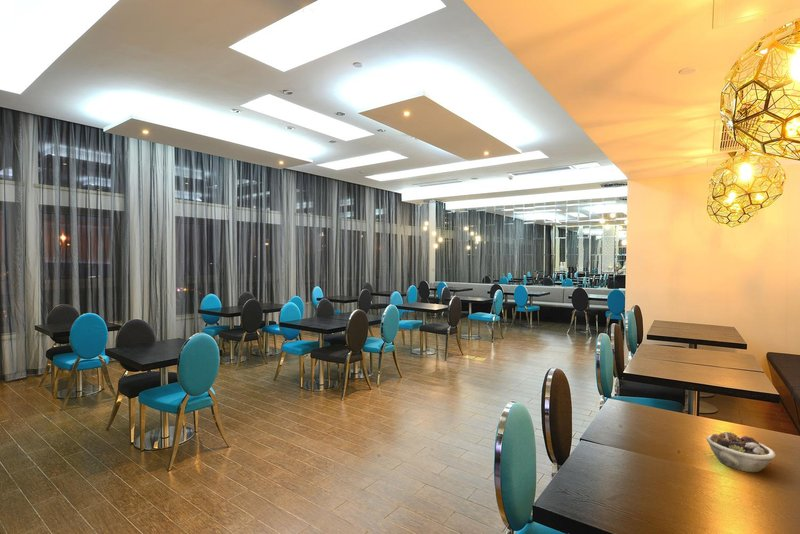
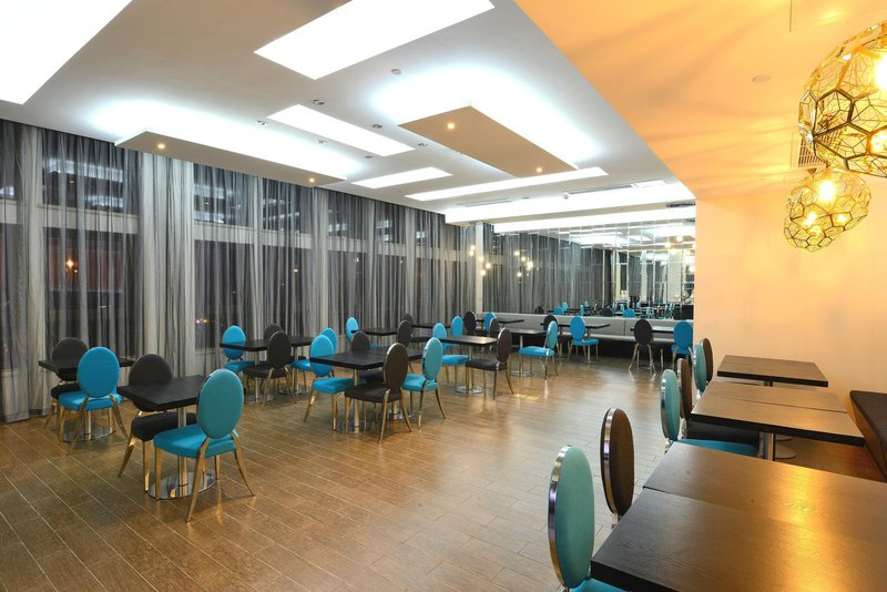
- succulent planter (739, 450)
